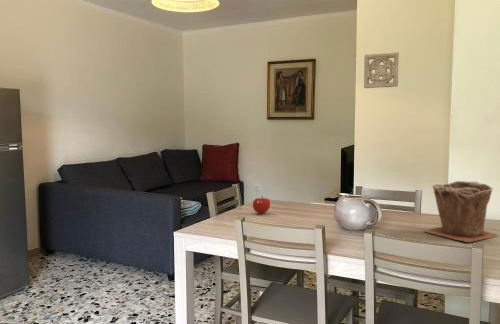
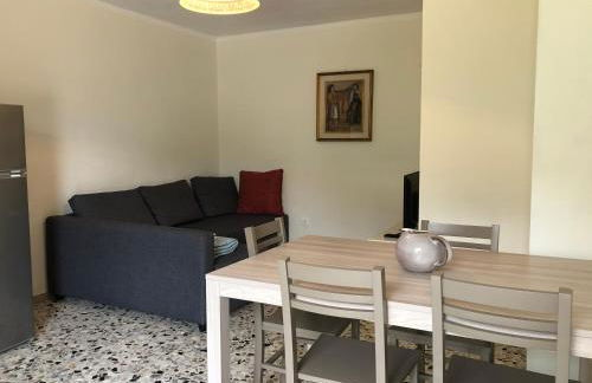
- fruit (261, 204)
- wall ornament (380, 70)
- plant pot (460, 208)
